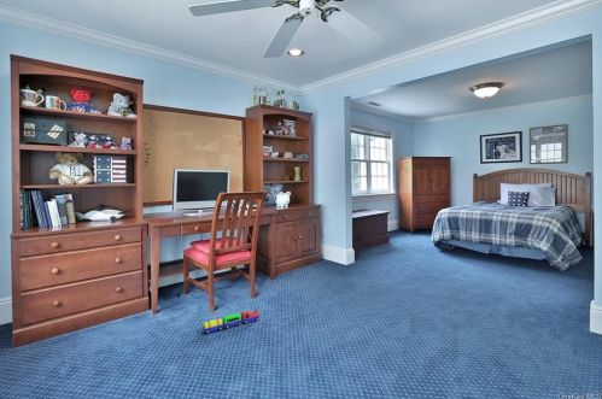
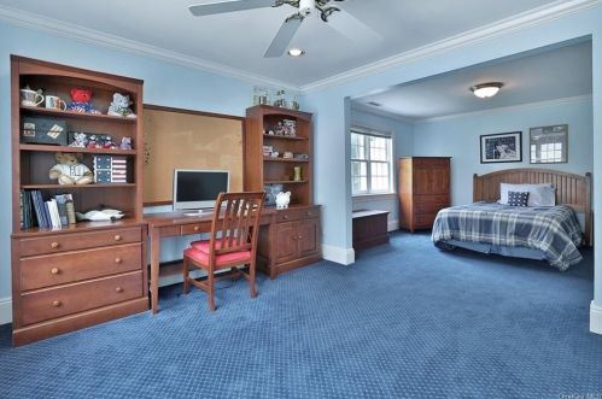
- toy train (232, 319)
